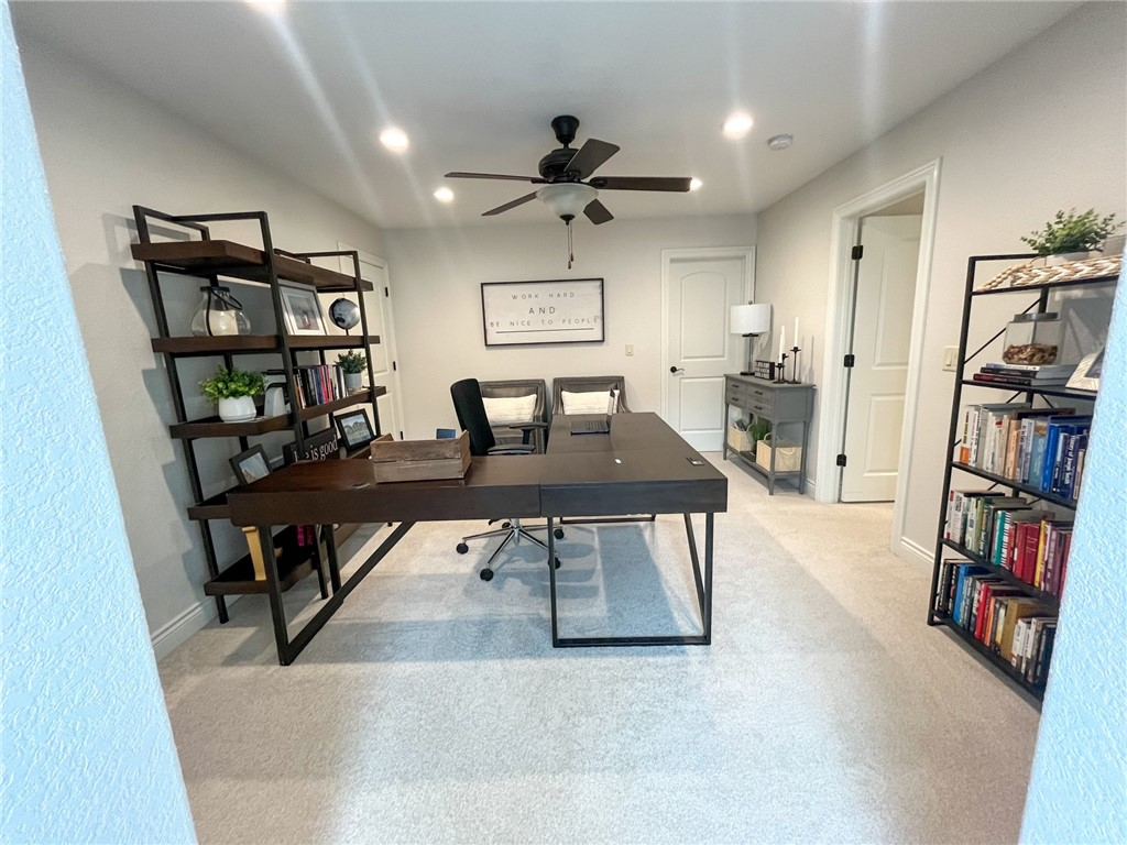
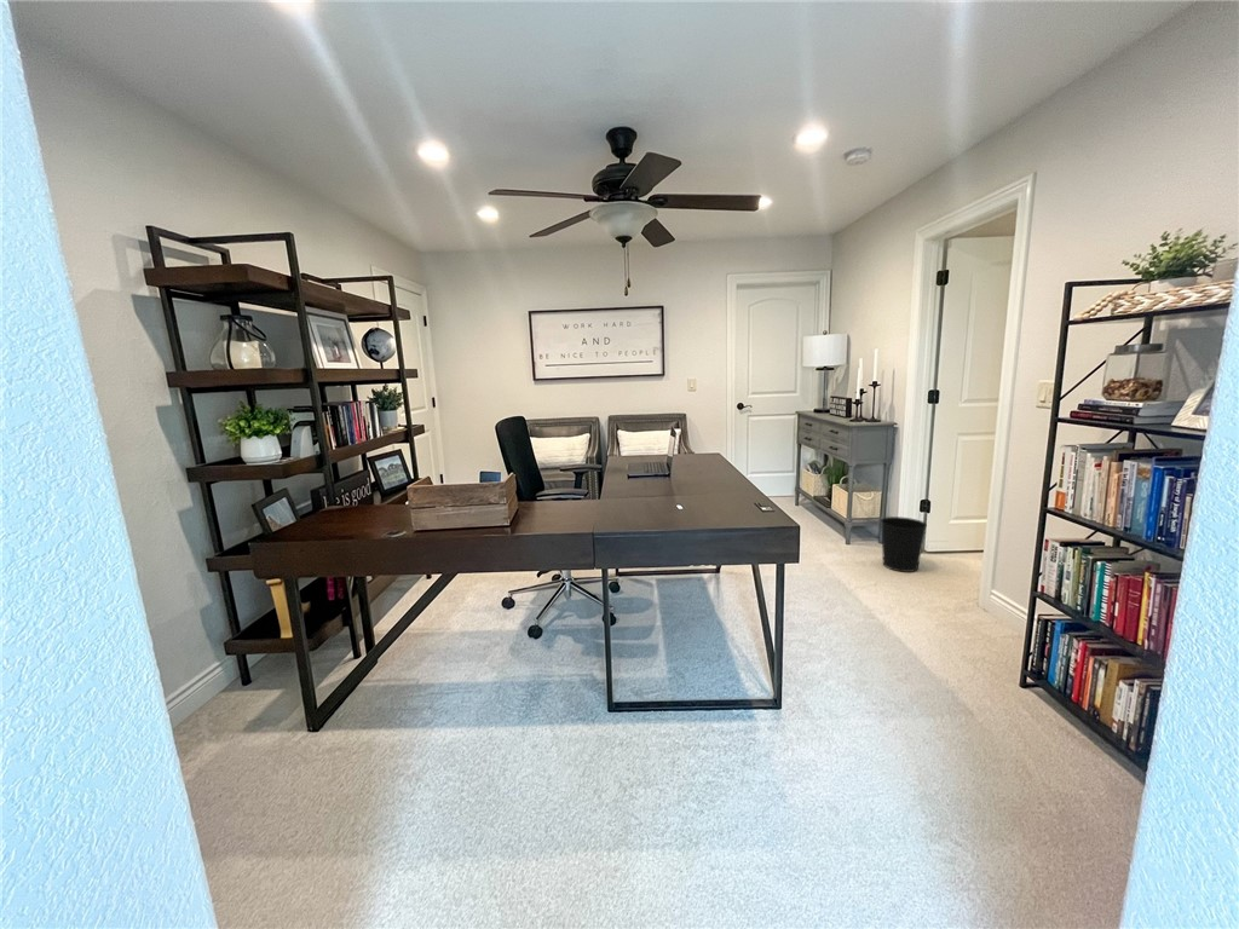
+ wastebasket (901, 544)
